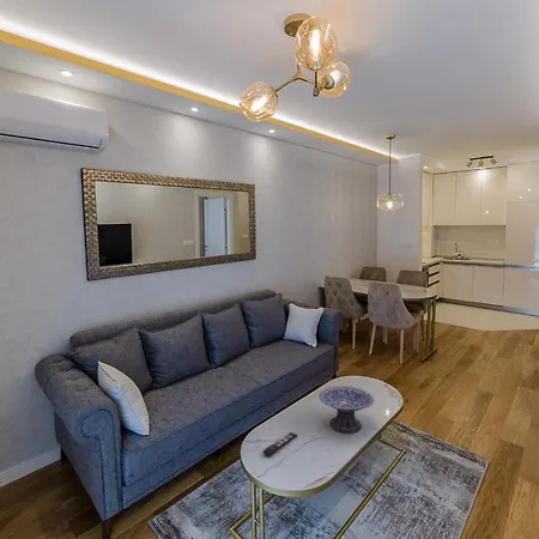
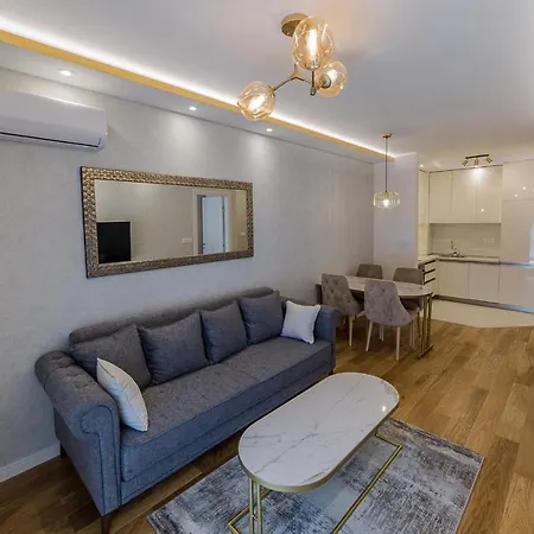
- remote control (280, 443)
- decorative bowl (345, 410)
